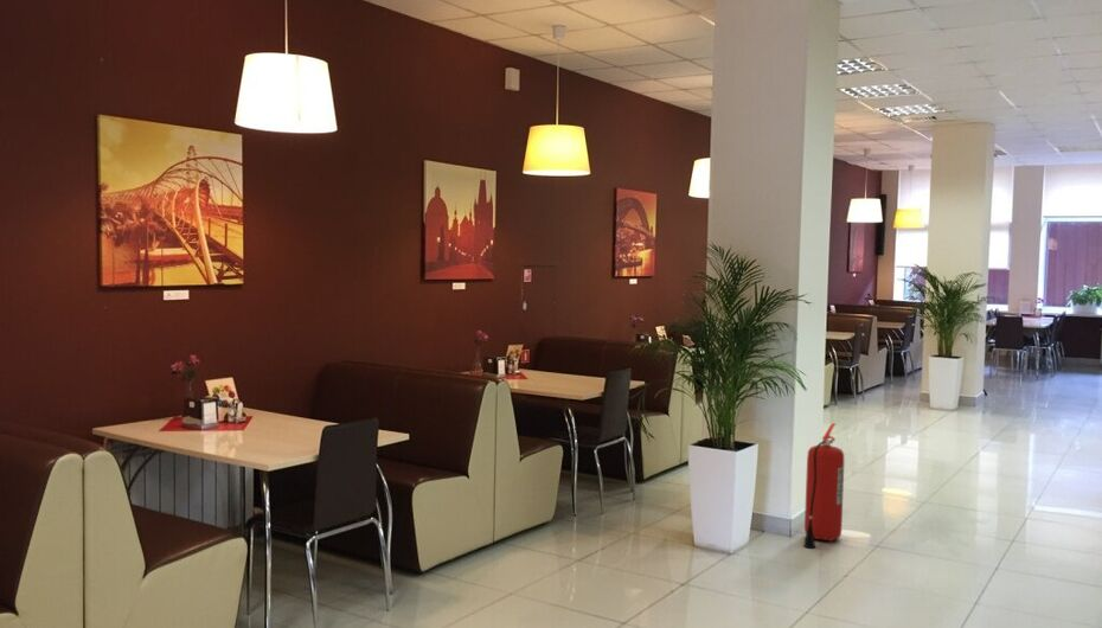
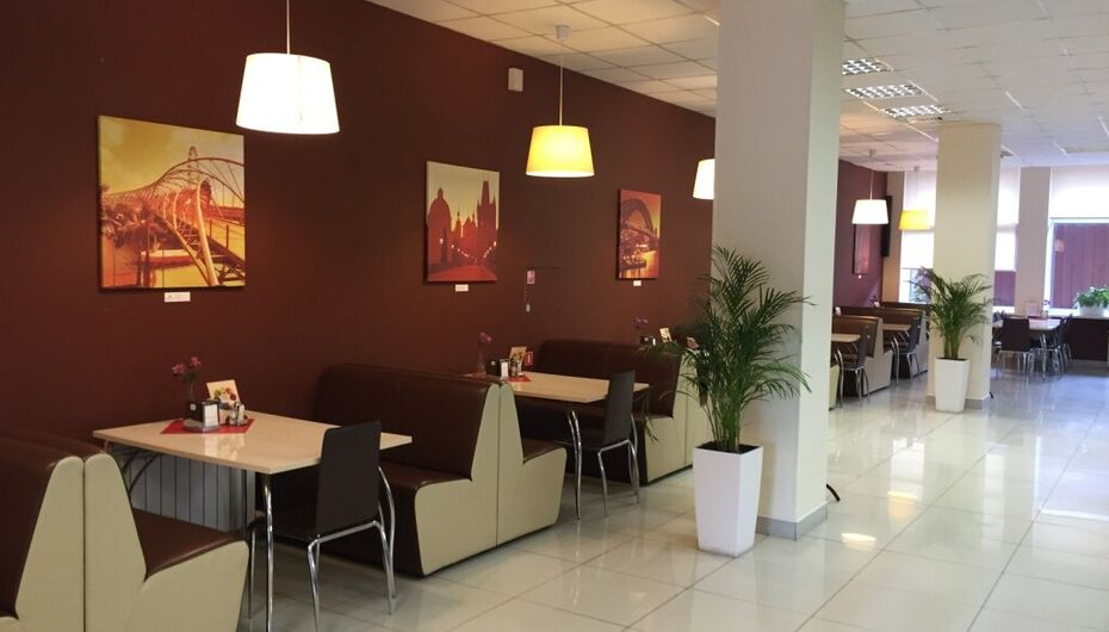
- fire extinguisher (821, 483)
